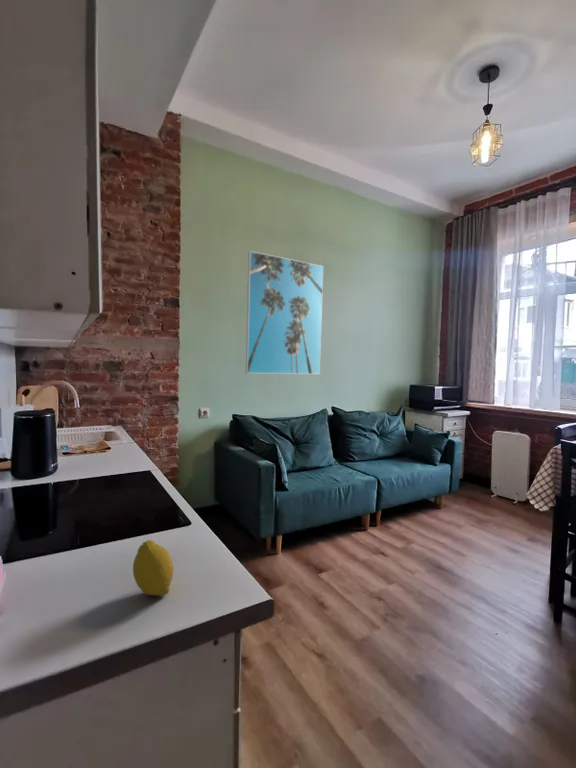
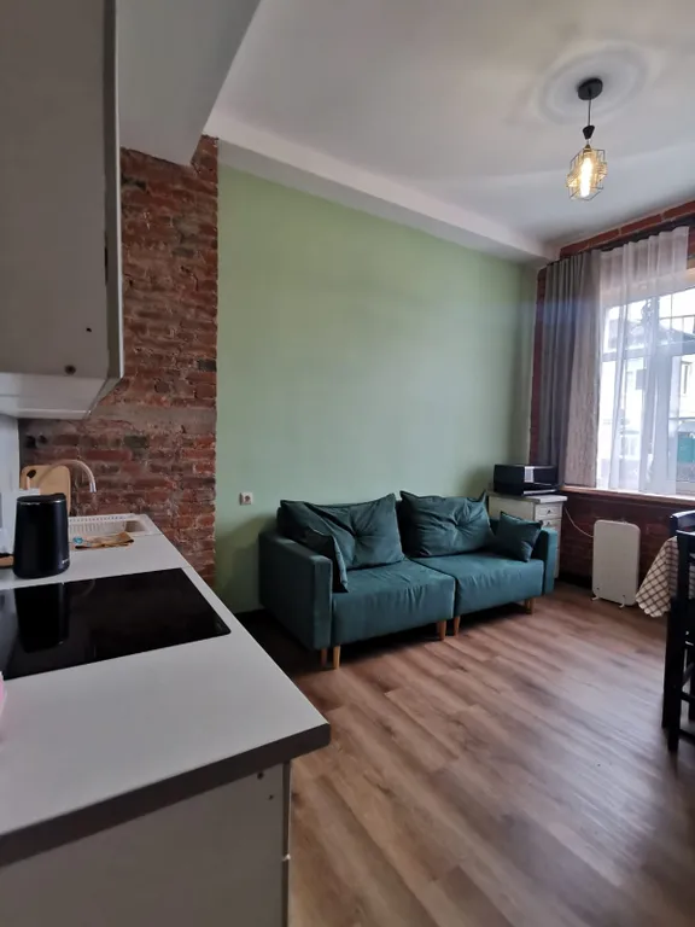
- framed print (286, 316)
- fruit (153, 567)
